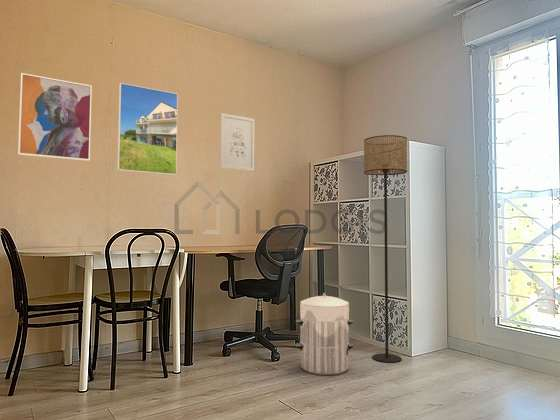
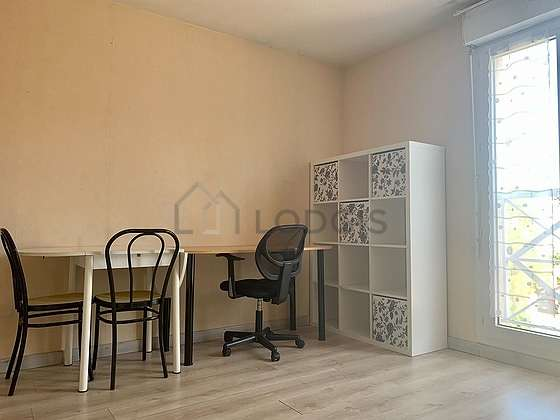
- wall art (237, 142)
- wall art (56, 118)
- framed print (148, 130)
- floor lamp (386, 247)
- waste bin (324, 330)
